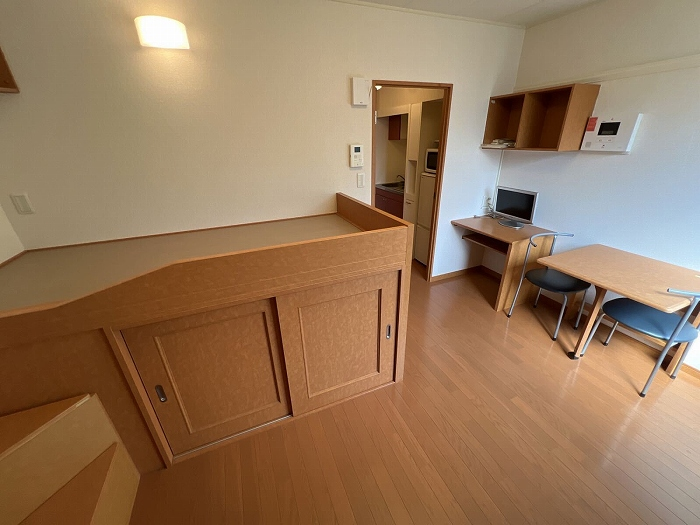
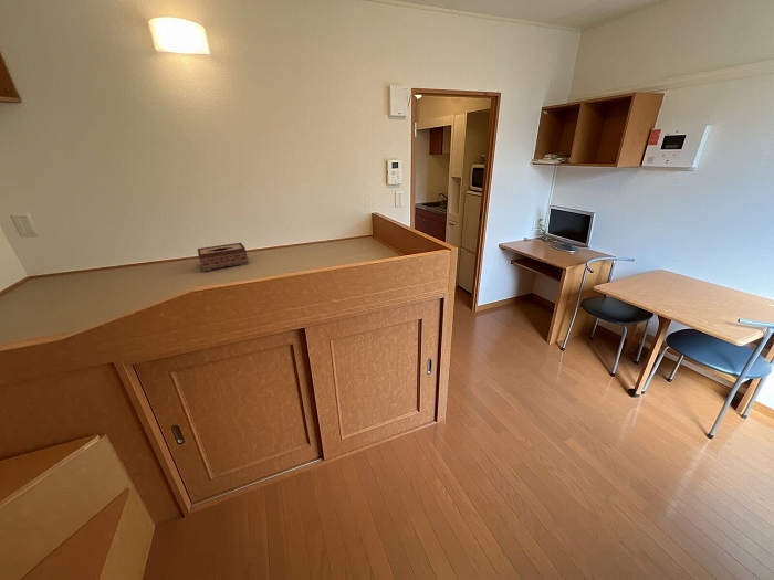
+ tissue box (222, 256)
